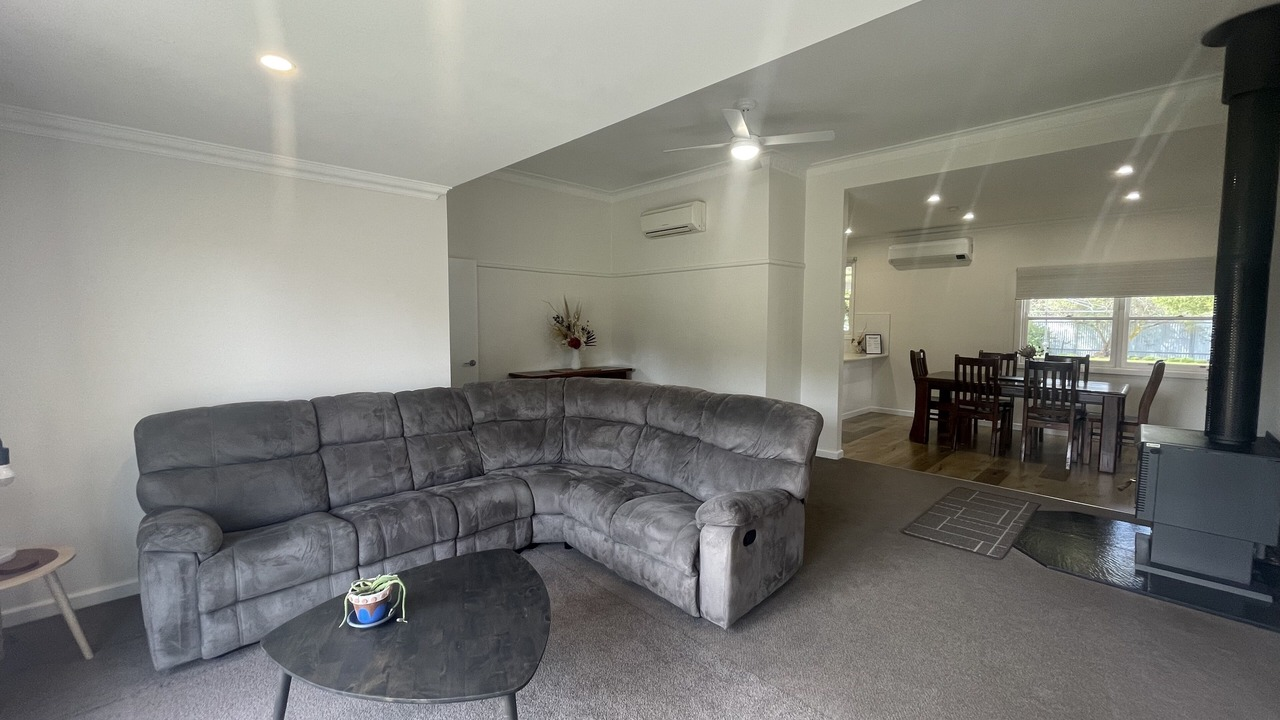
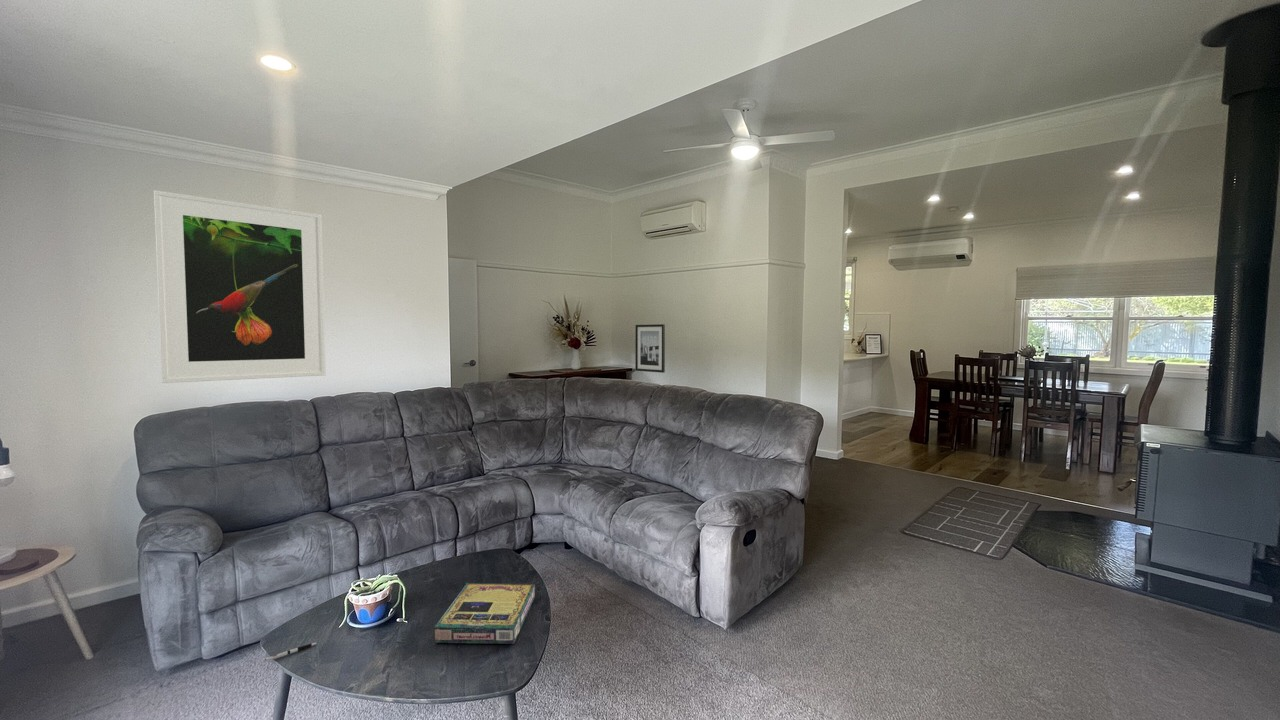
+ wall art (649, 348)
+ video game box (488, 610)
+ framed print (248, 291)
+ pen (292, 650)
